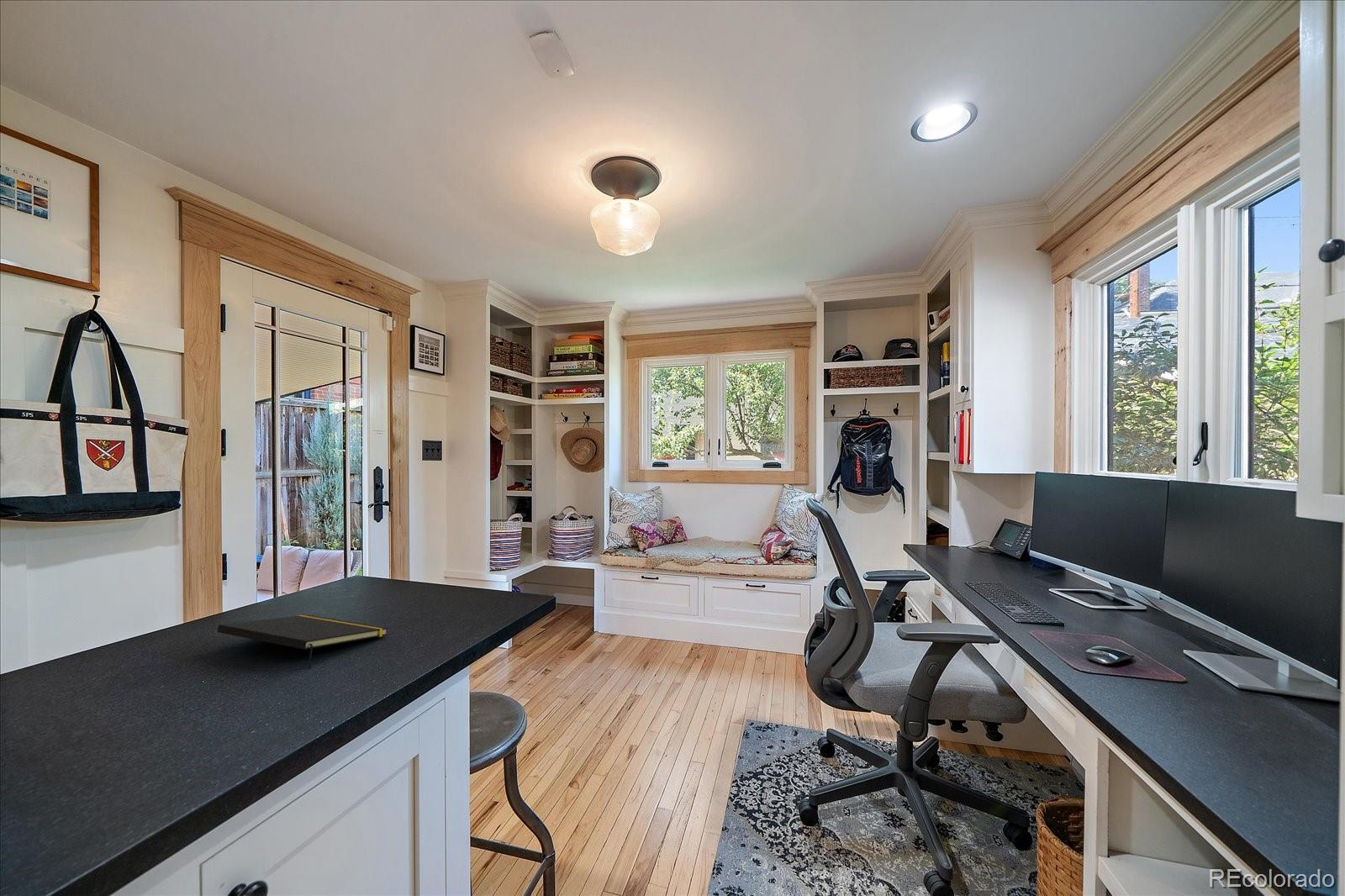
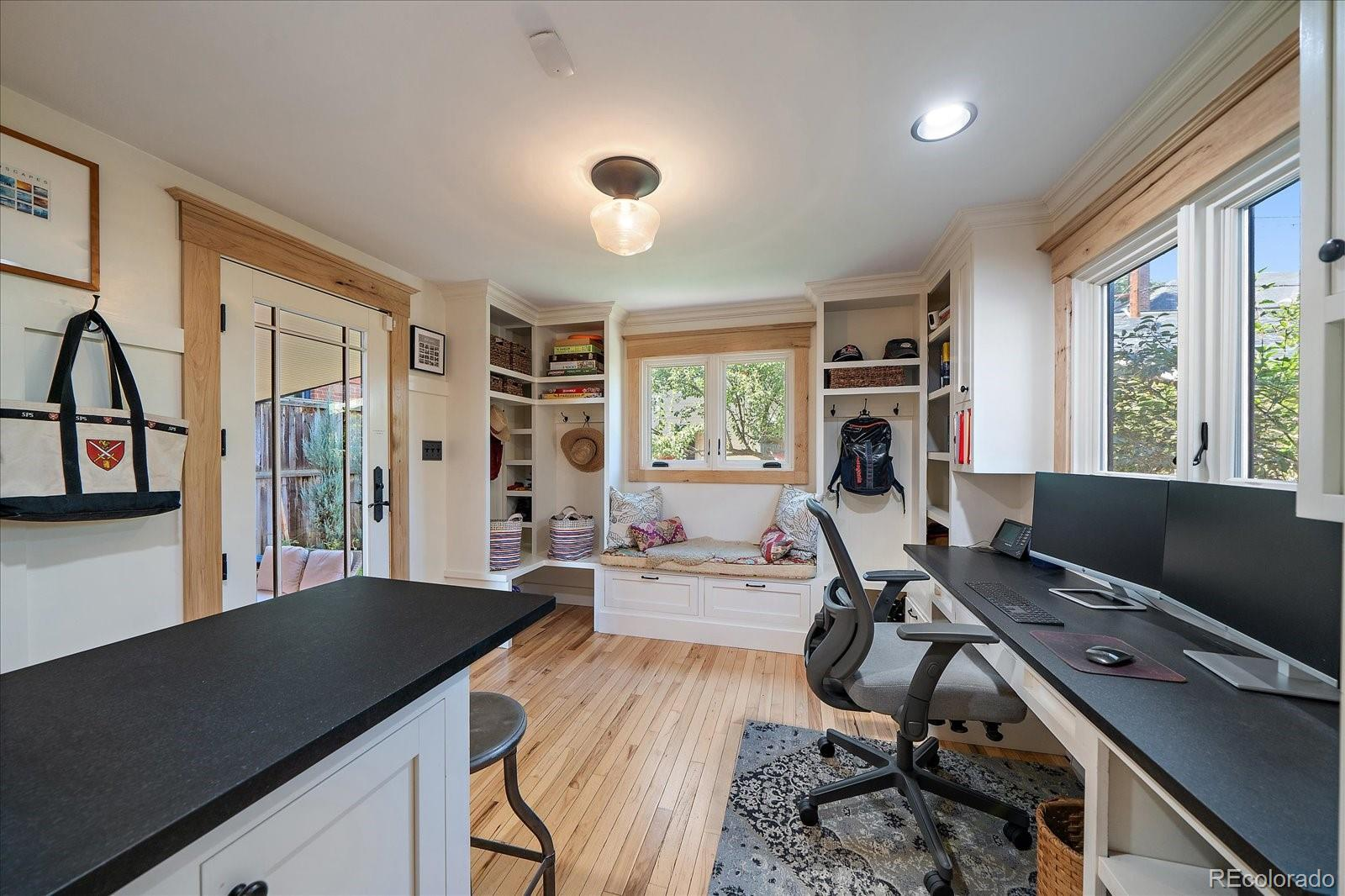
- notepad (306, 630)
